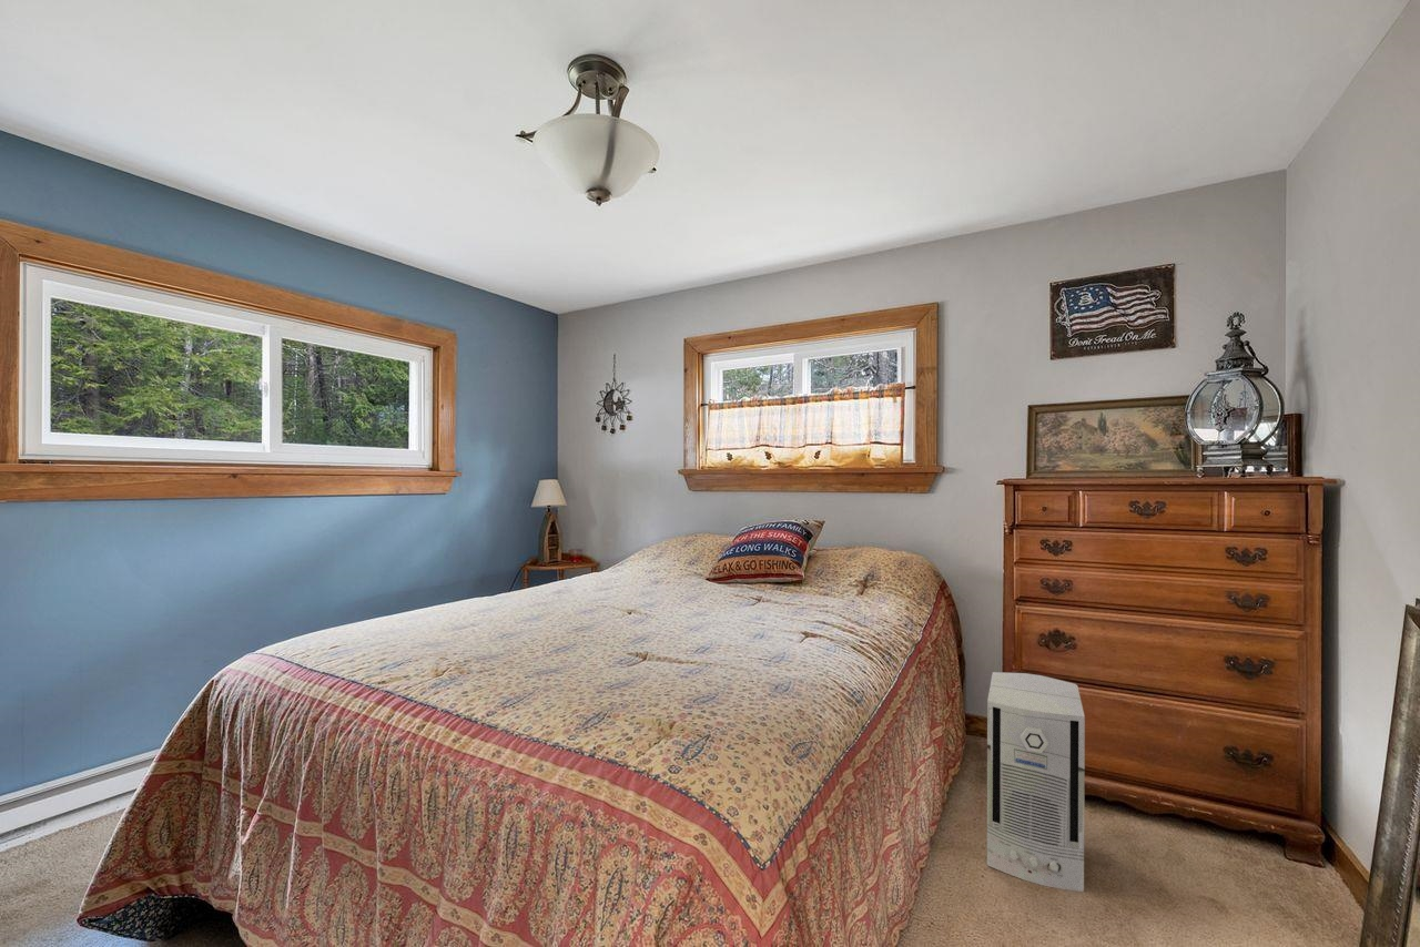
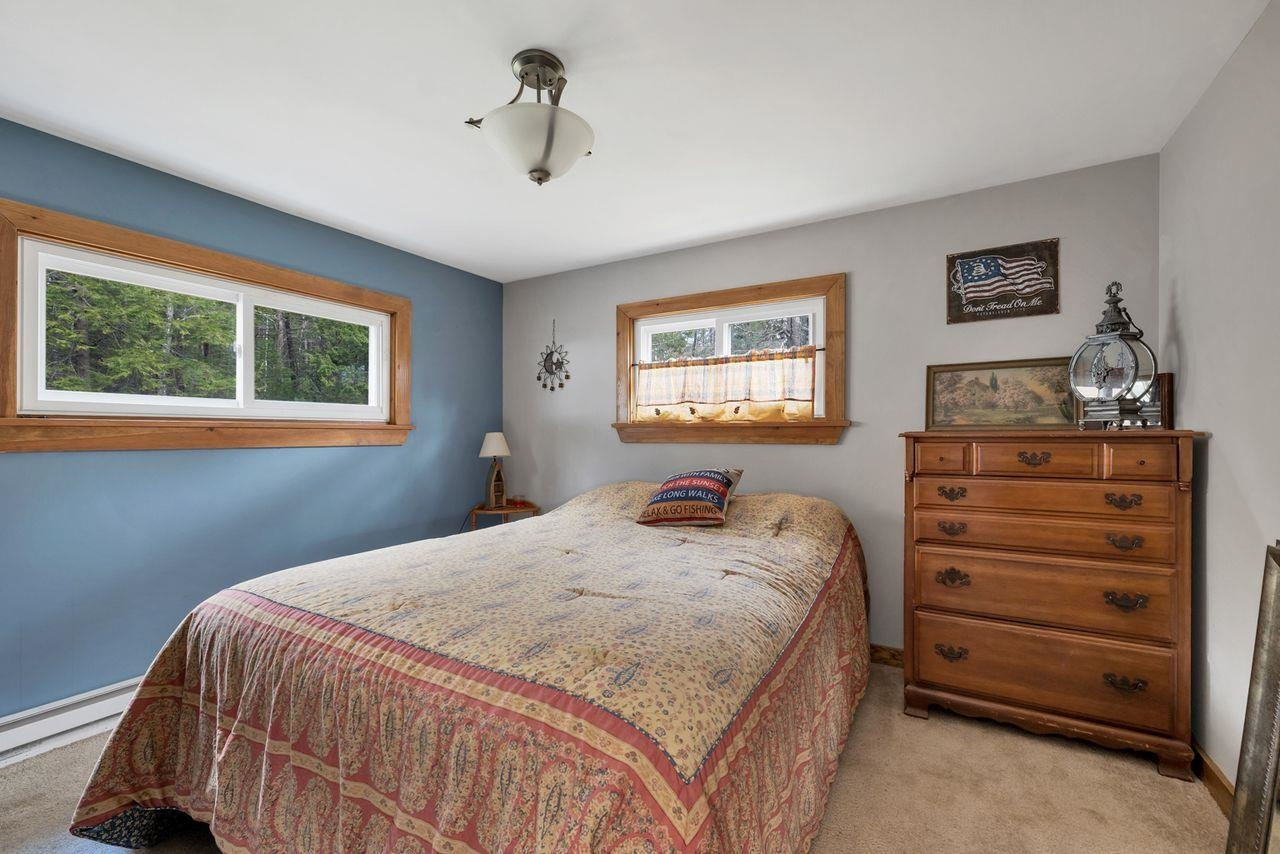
- air purifier (1033, 771)
